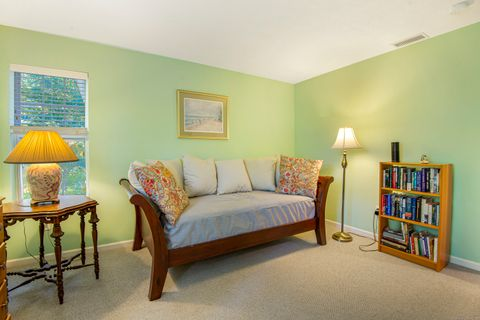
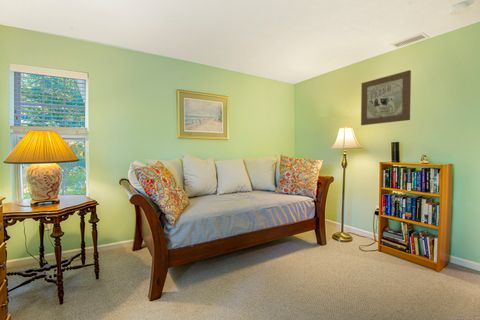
+ wall art (383, 100)
